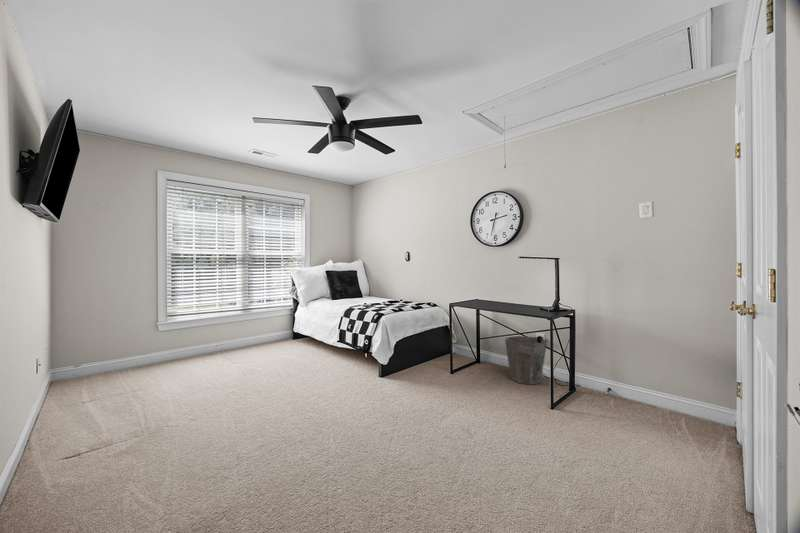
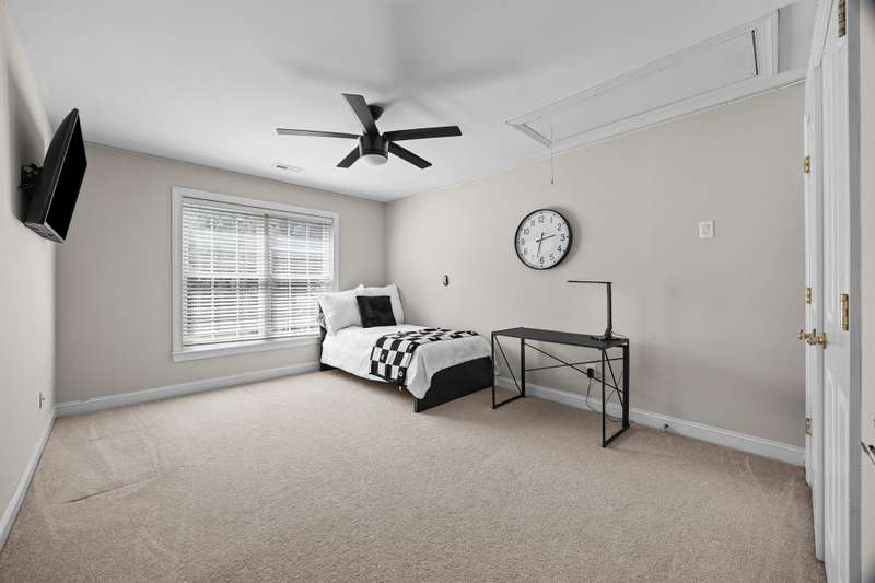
- waste bin (525, 359)
